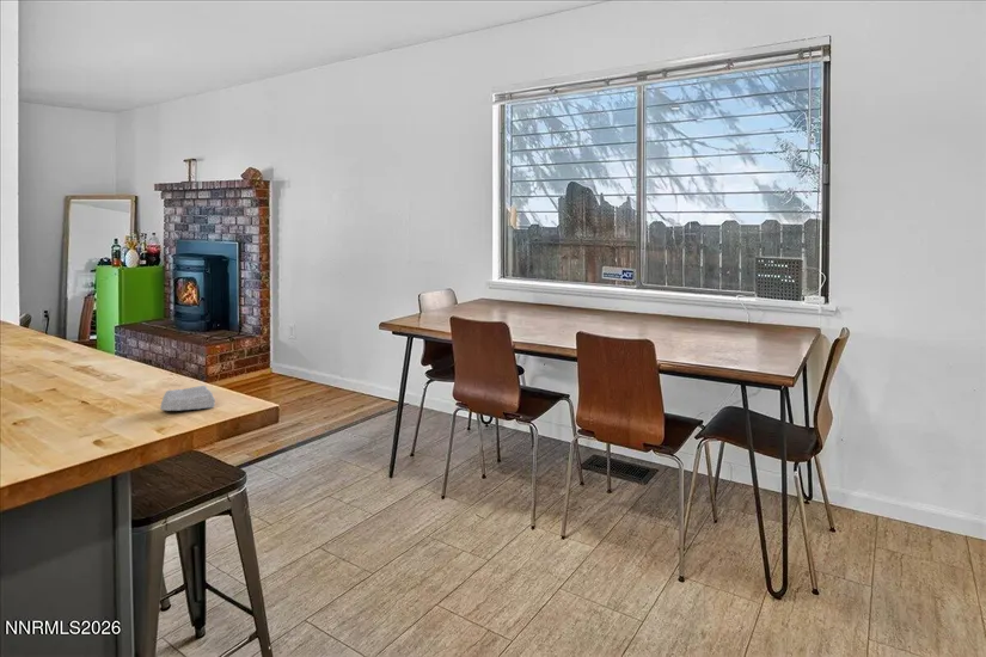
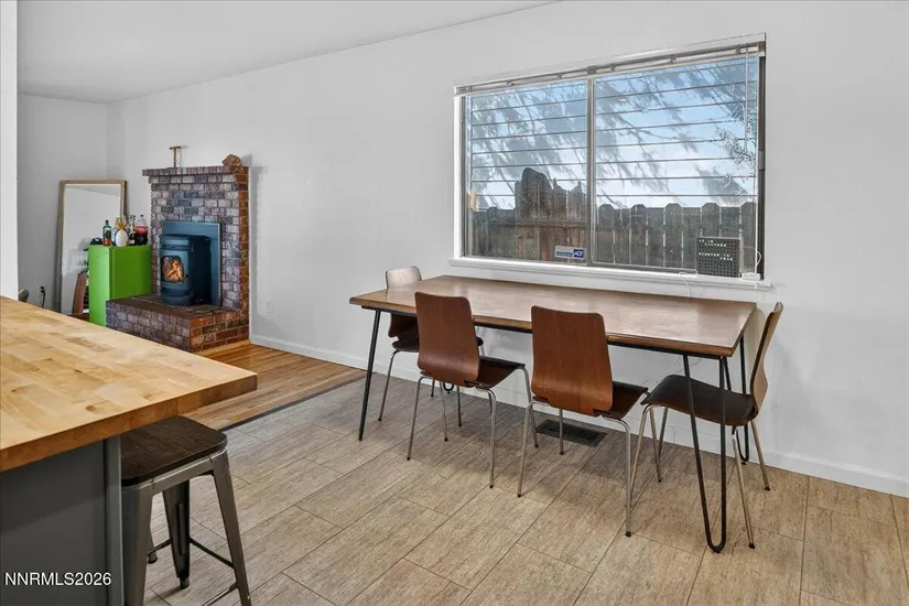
- soap bar (186, 398)
